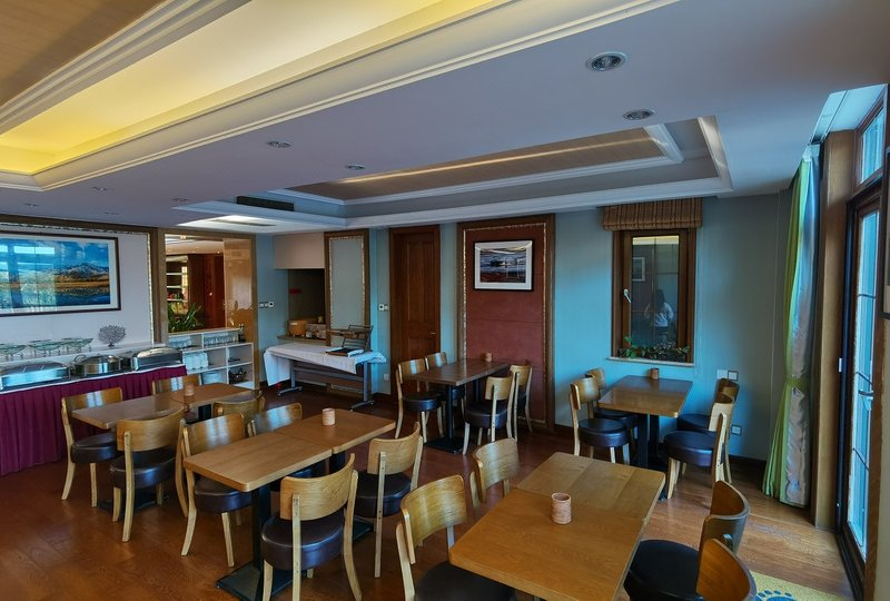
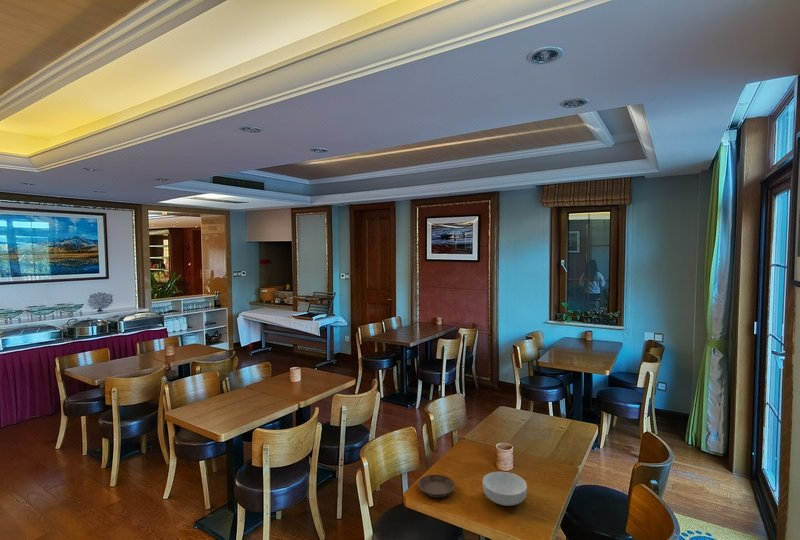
+ saucer (436, 487)
+ cereal bowl (504, 491)
